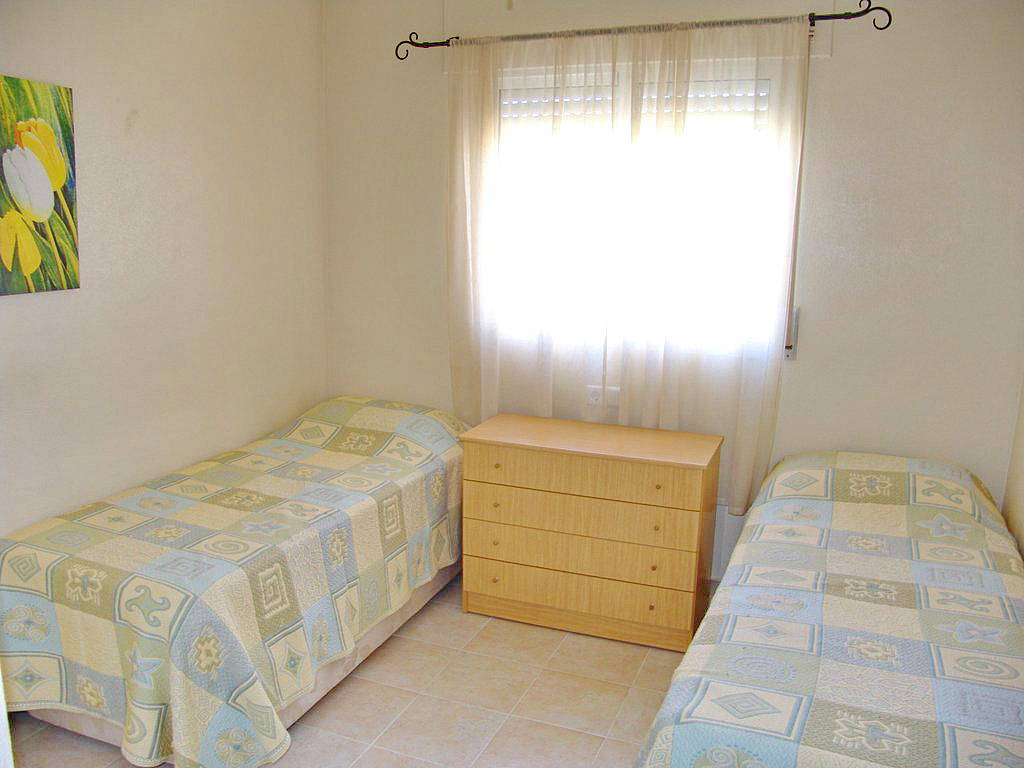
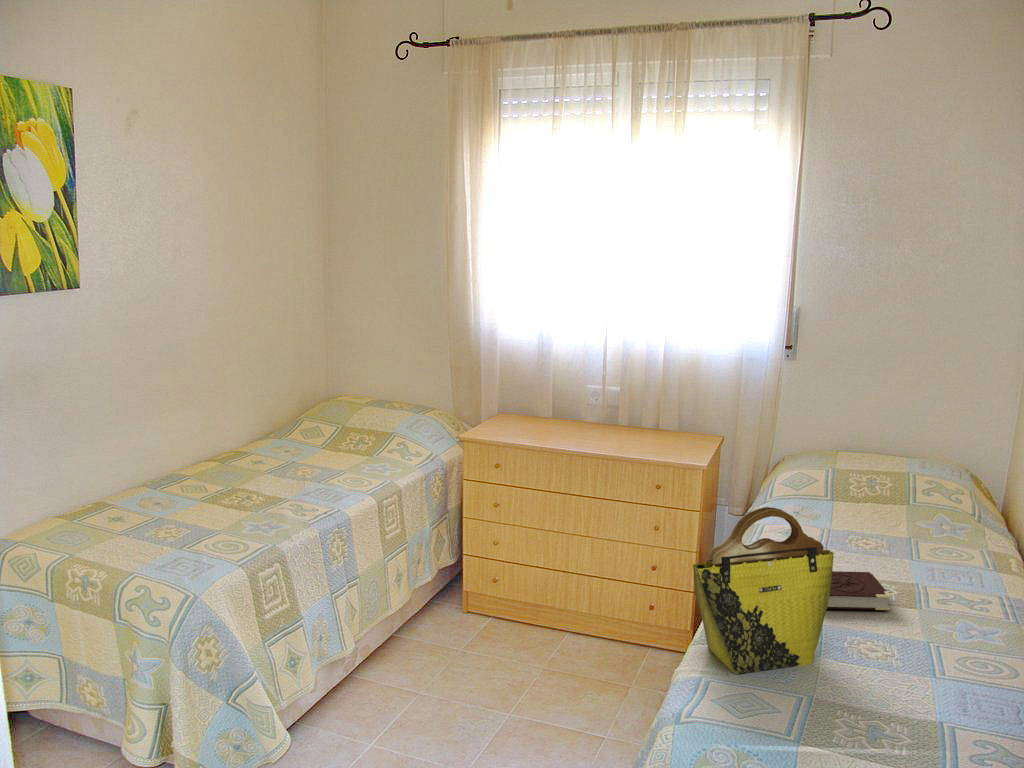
+ tote bag (763, 583)
+ book (840, 588)
